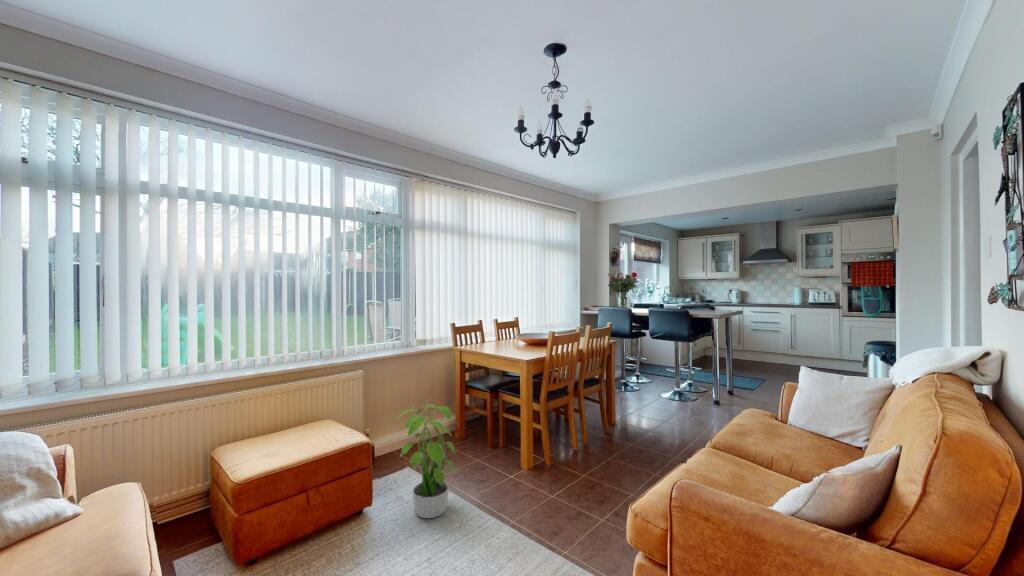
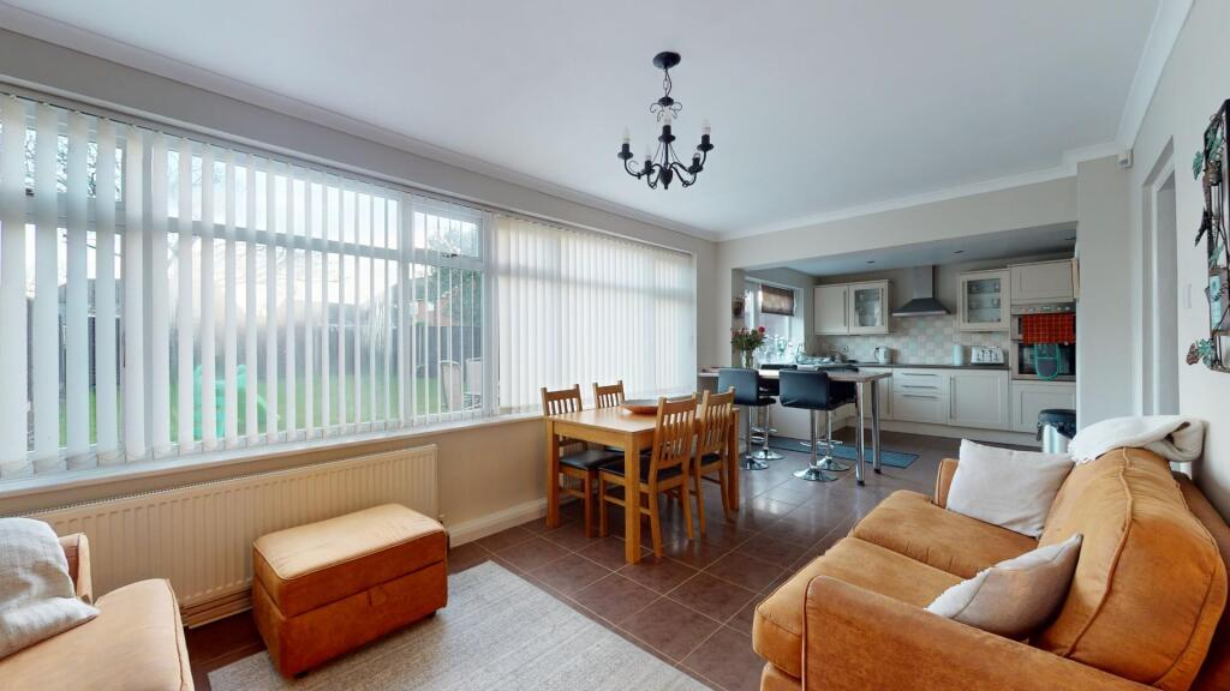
- potted plant (423, 458)
